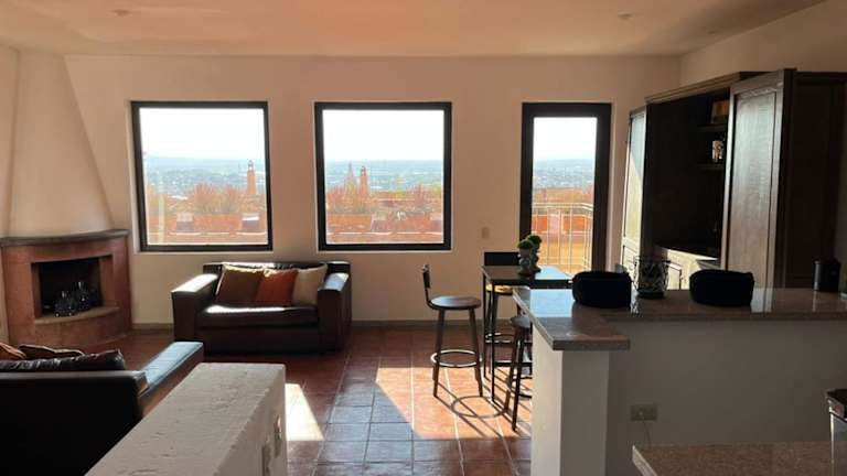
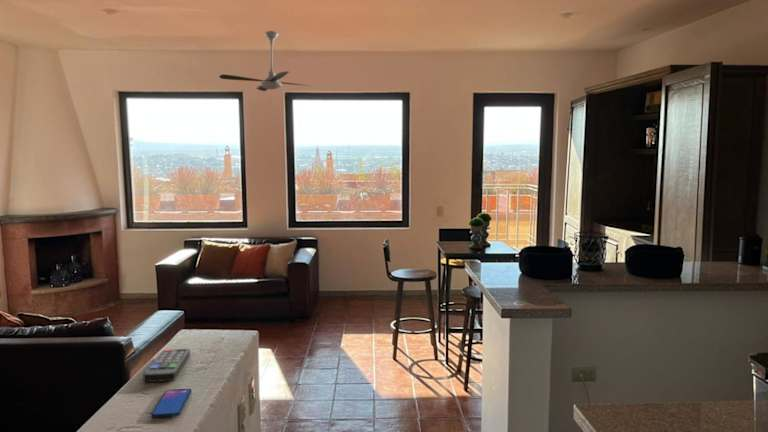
+ remote control (168, 363)
+ ceiling fan (271, 60)
+ smartphone (172, 402)
